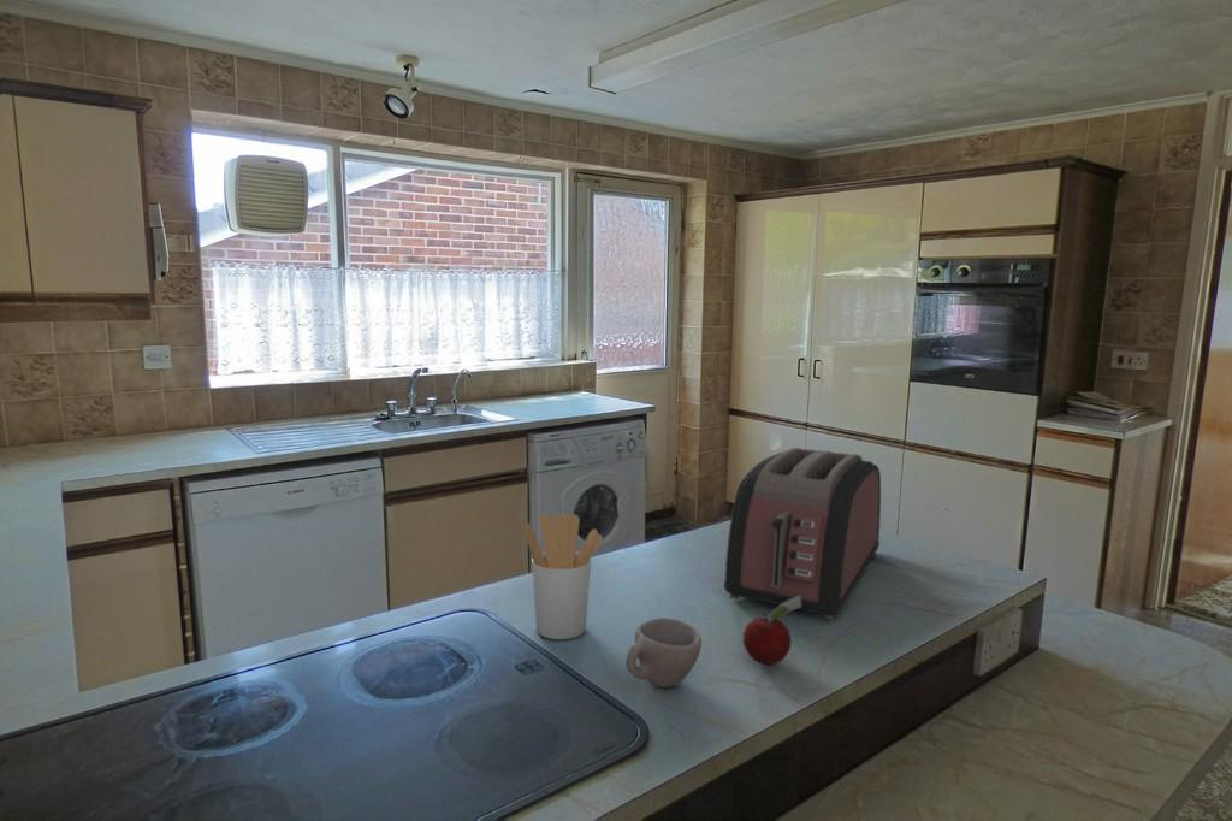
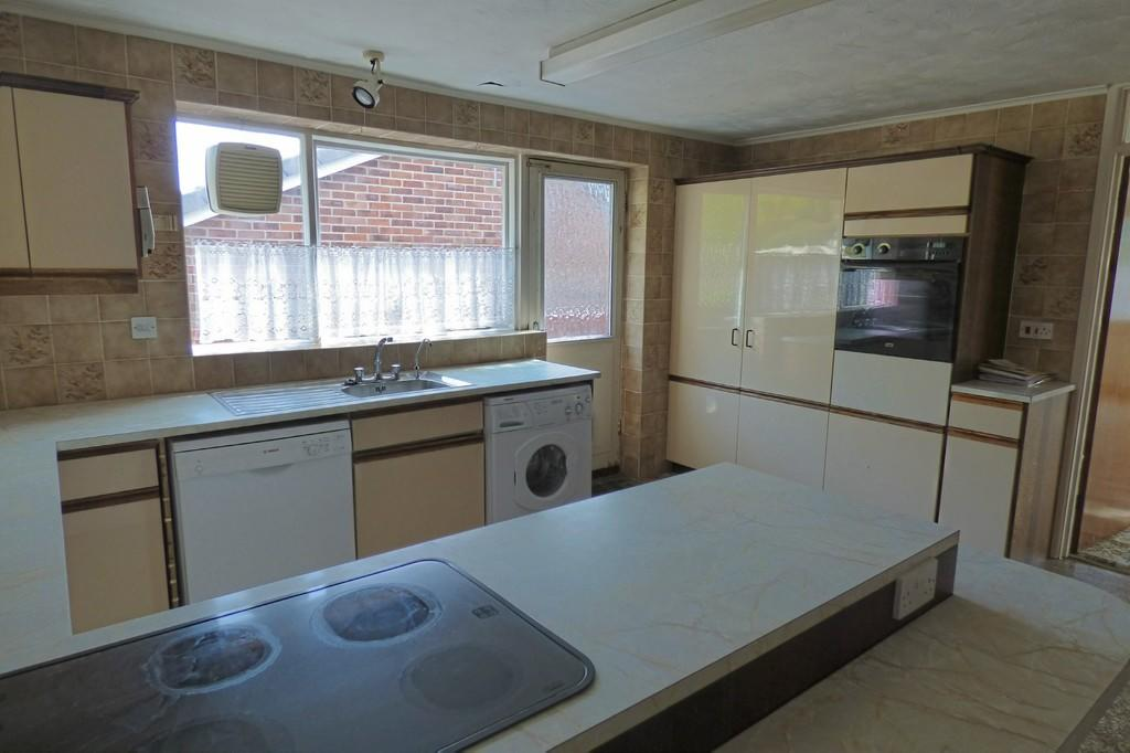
- fruit (770, 628)
- cup (661, 658)
- toaster (808, 518)
- utensil holder (559, 571)
